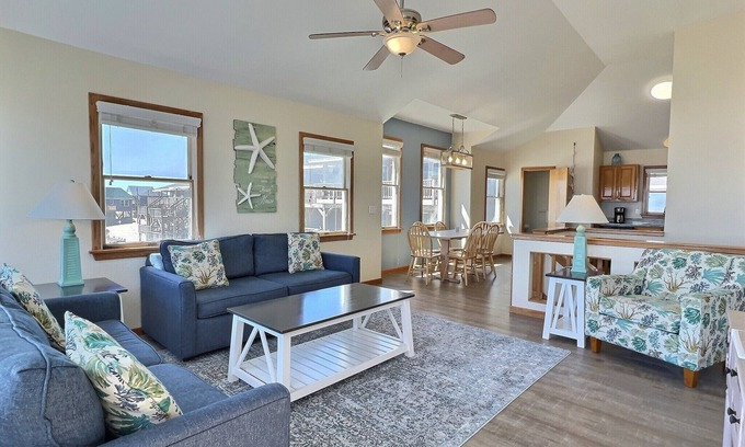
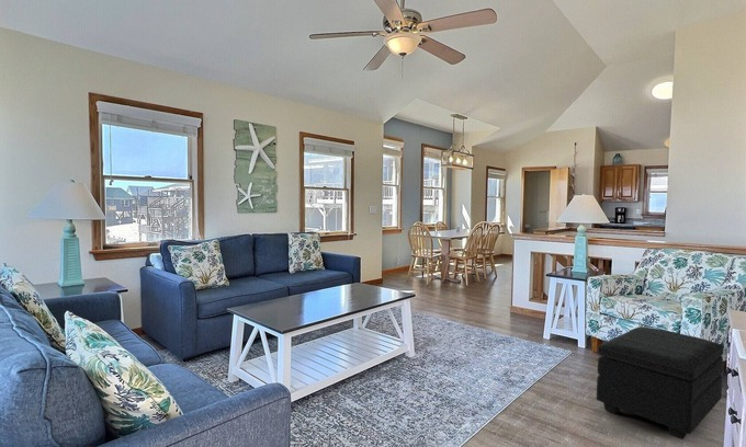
+ footstool (659, 374)
